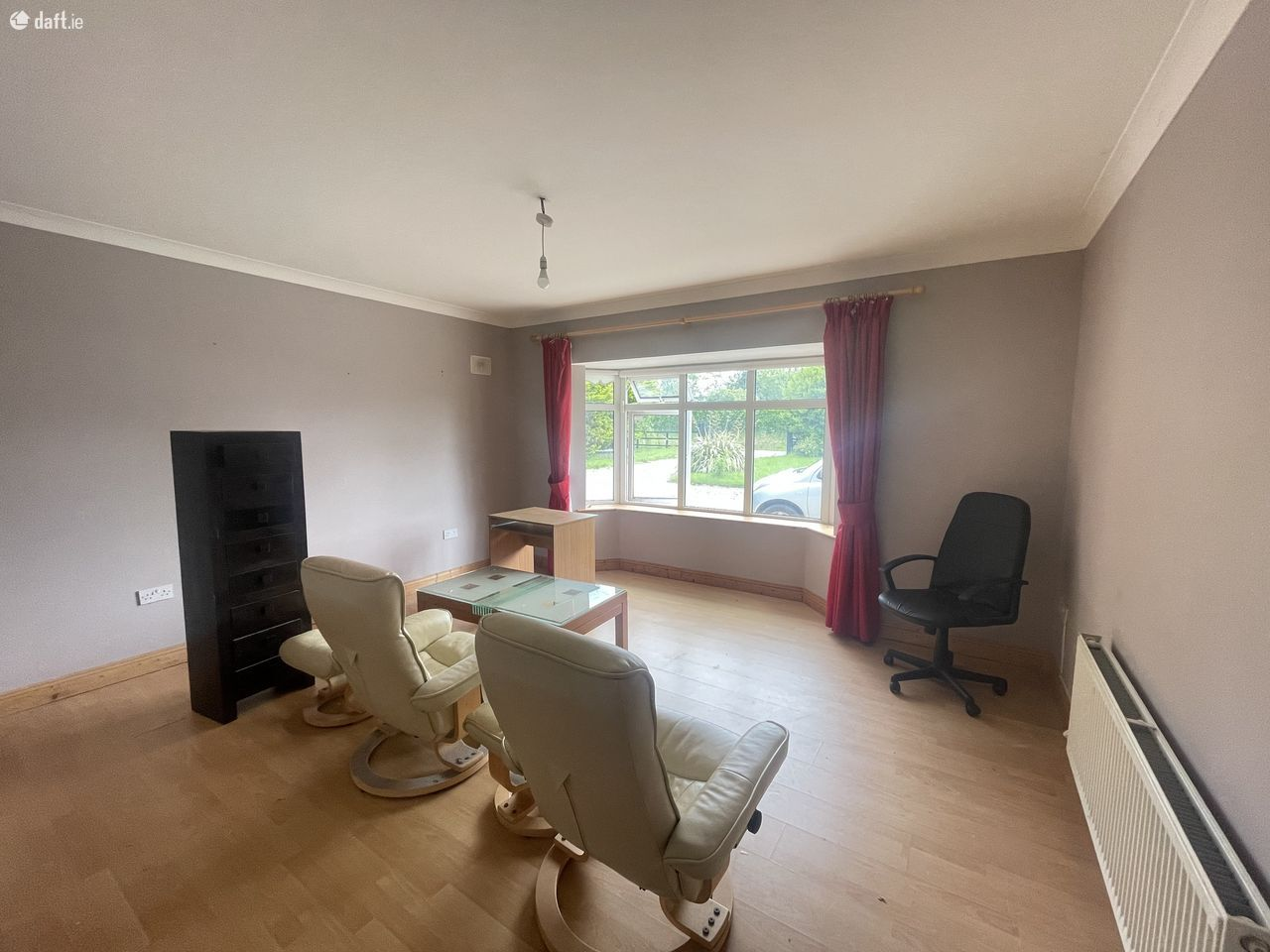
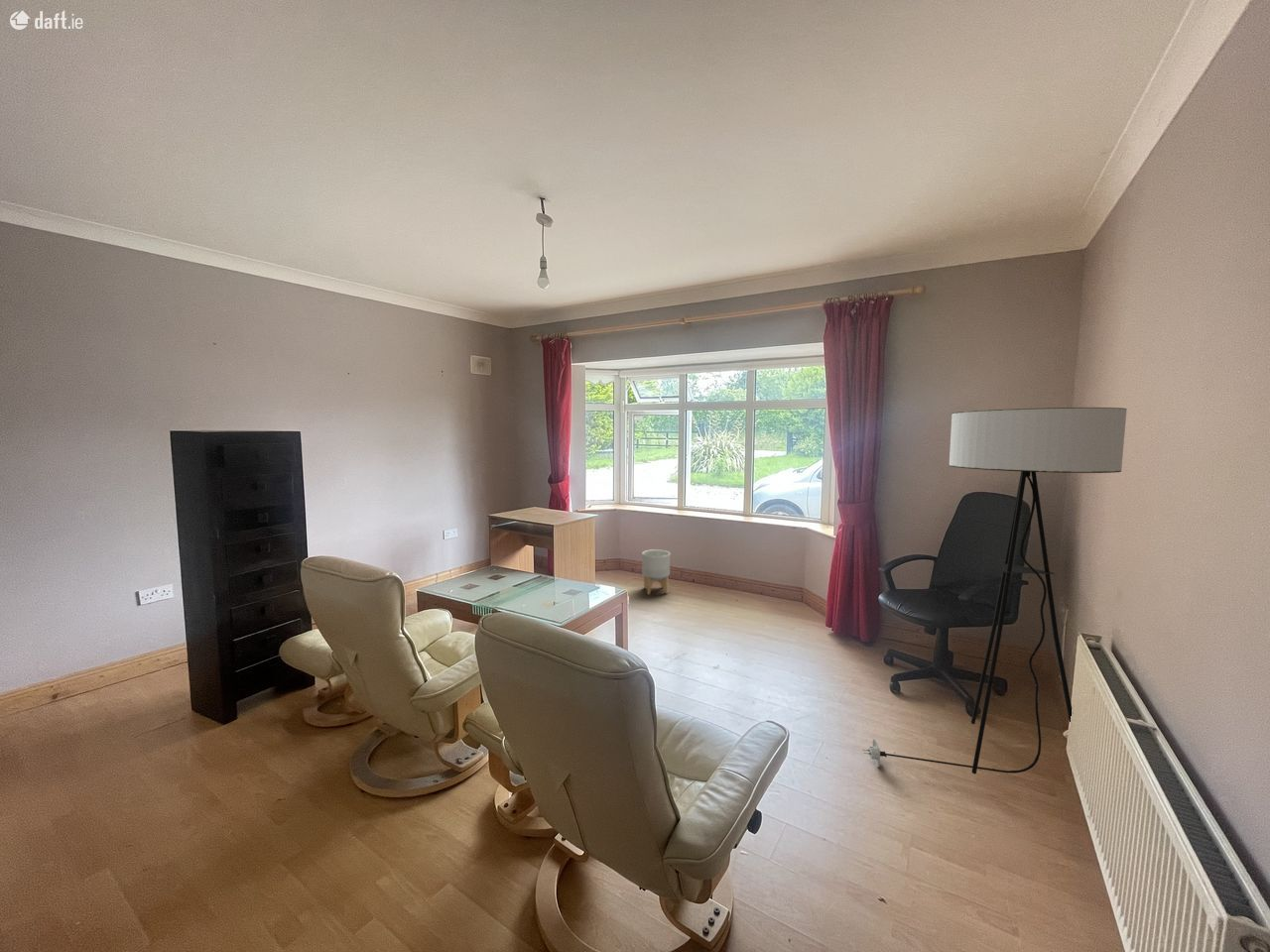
+ planter (656, 571)
+ floor lamp (998, 593)
